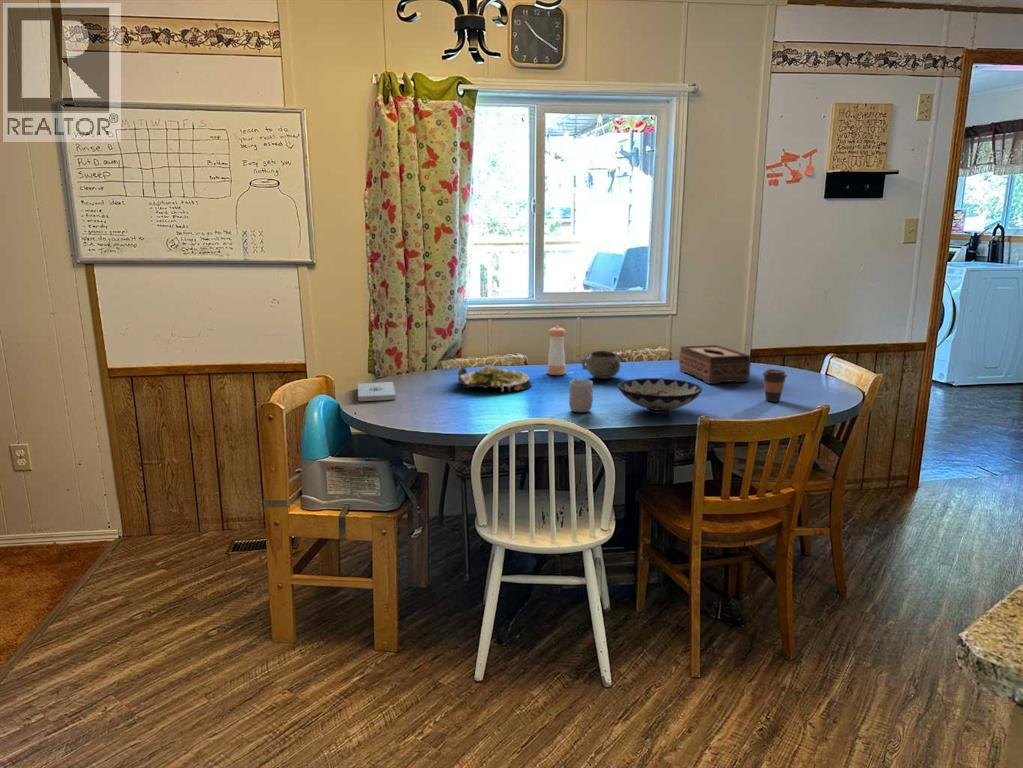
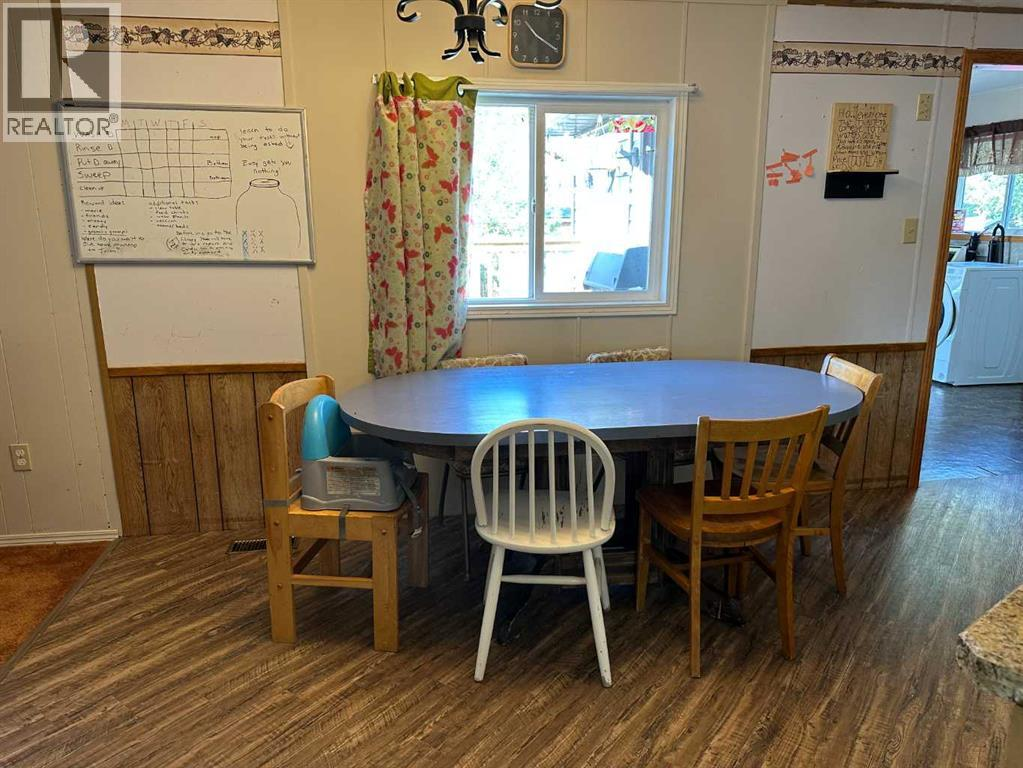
- tissue box (713, 363)
- notepad (376, 391)
- bowl (659, 398)
- coffee cup (773, 385)
- decorative bowl (601, 364)
- pepper shaker (556, 349)
- mug (582, 393)
- salad plate (495, 376)
